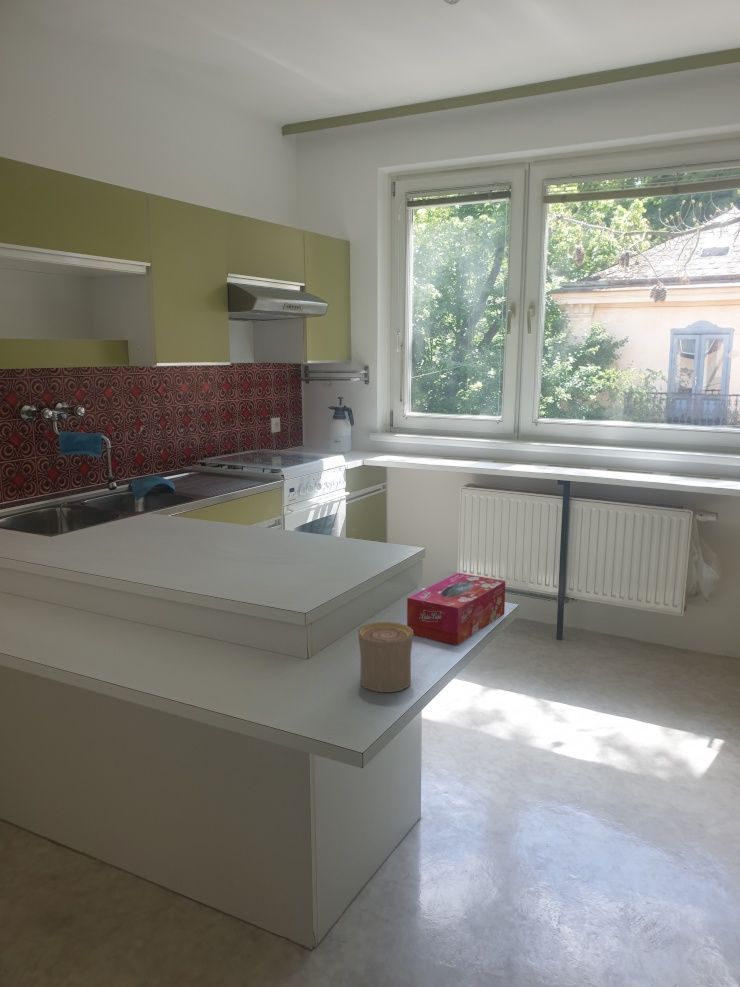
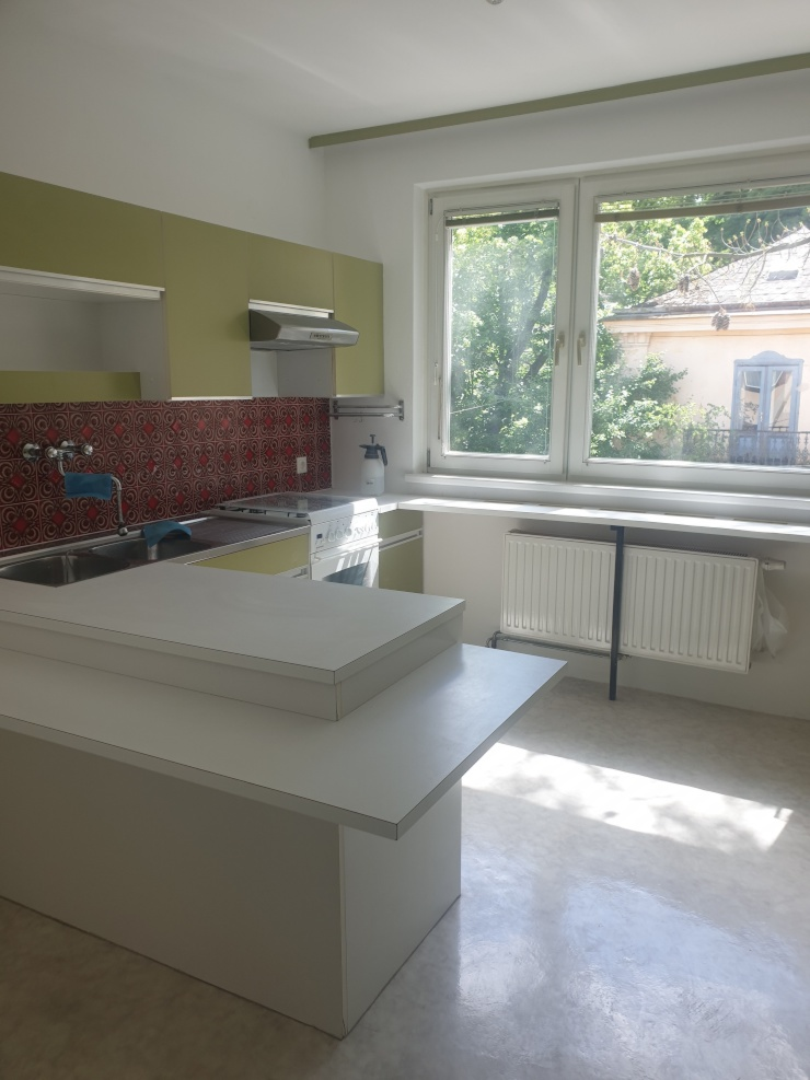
- tissue box (457, 606)
- cup (385, 656)
